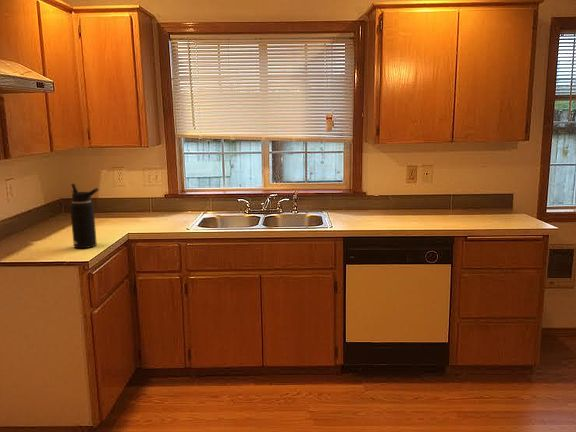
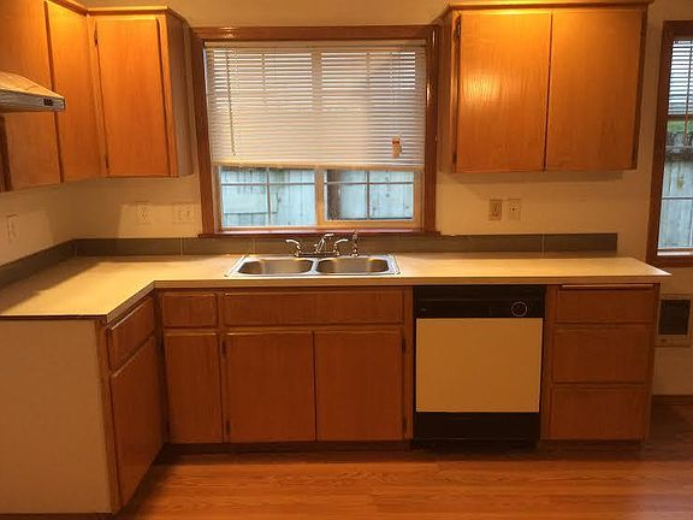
- water bottle (85, 215)
